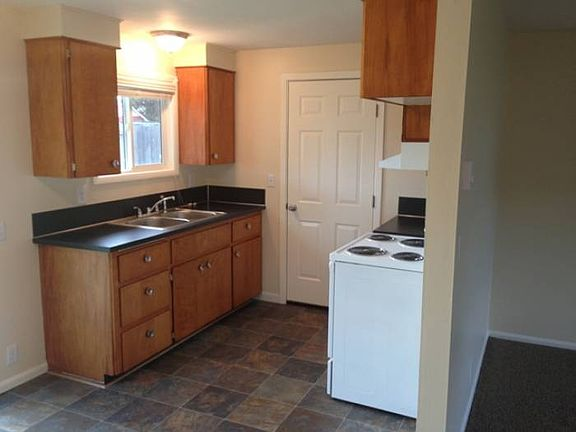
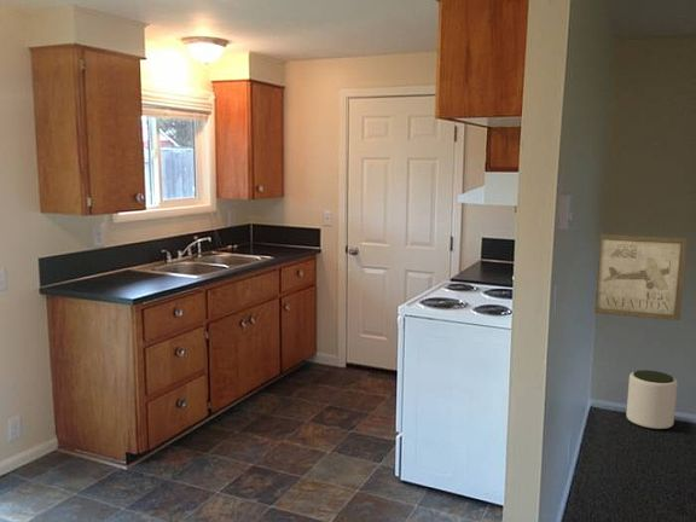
+ plant pot (651, 399)
+ wall art (637, 276)
